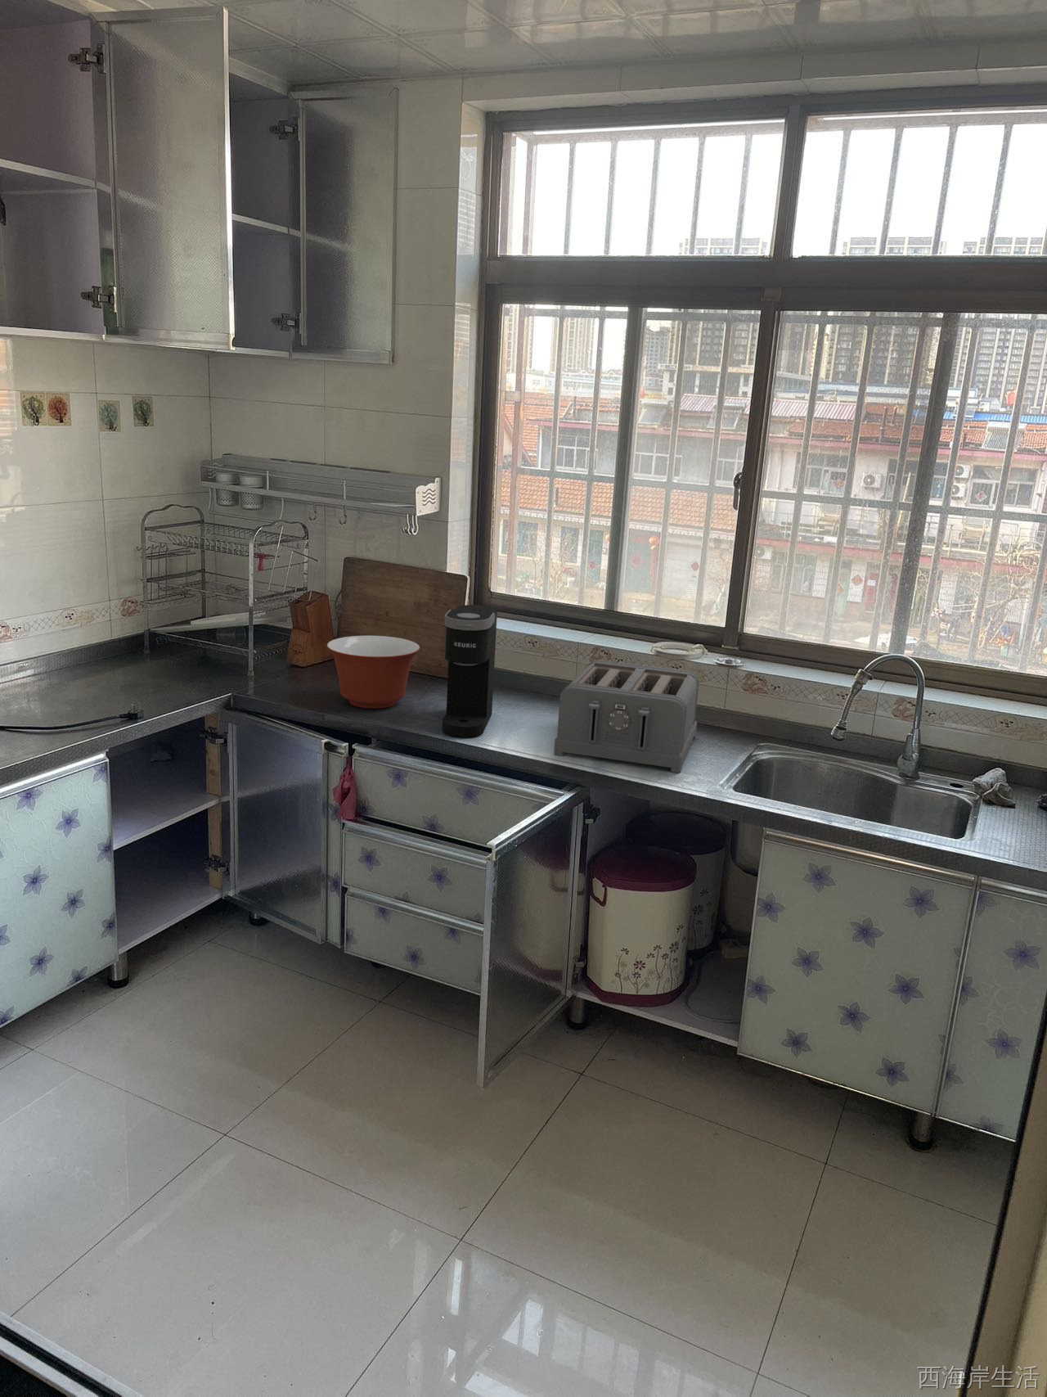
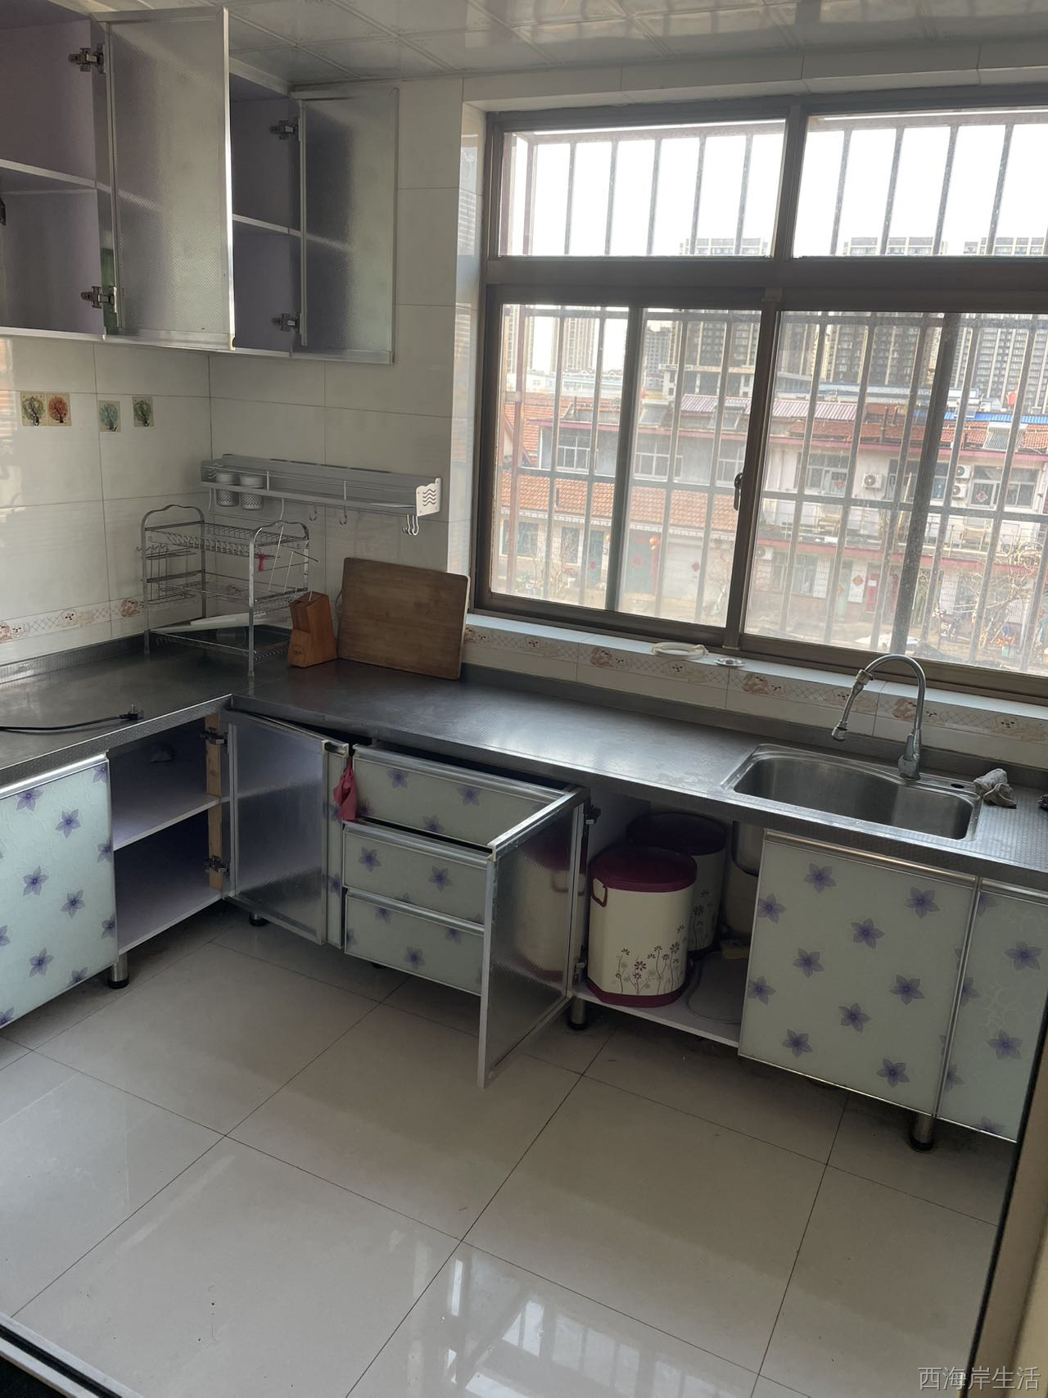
- coffee maker (470, 667)
- toaster (629, 713)
- mixing bowl (373, 673)
